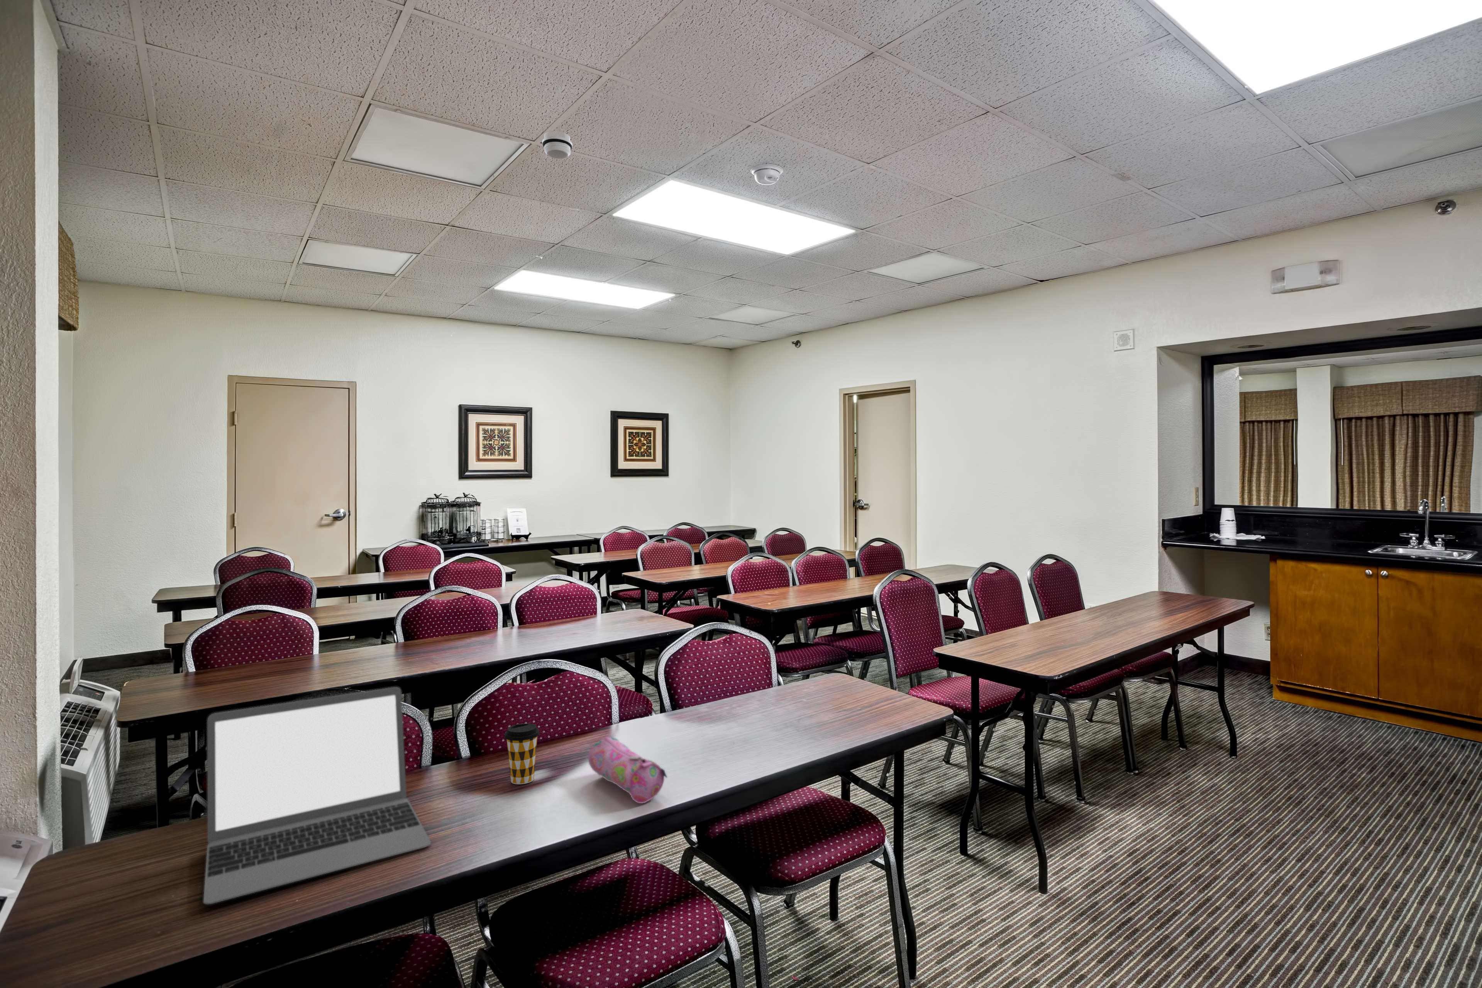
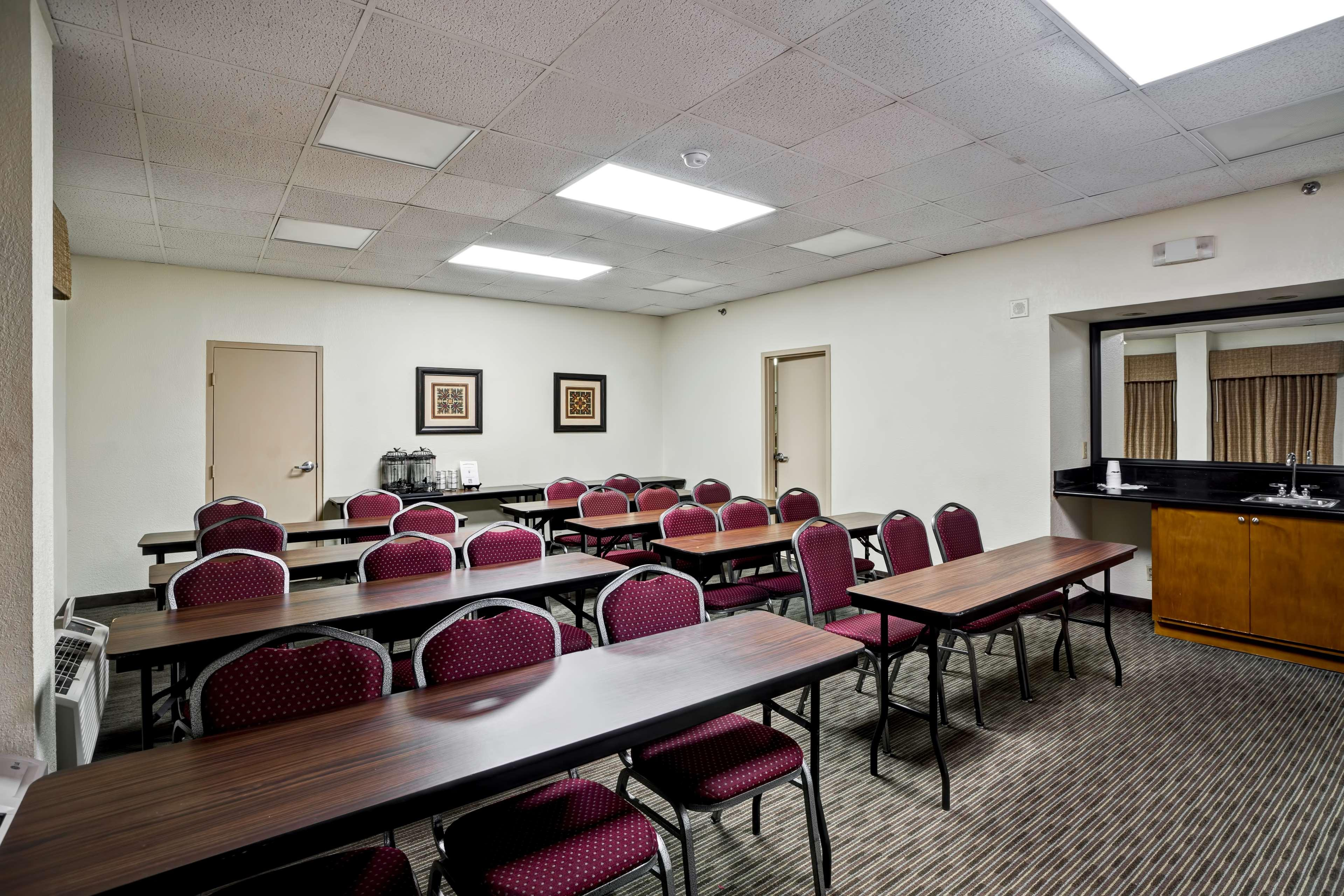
- laptop (318, 780)
- pencil case (625, 767)
- coffee cup (522, 753)
- smoke detector (557, 146)
